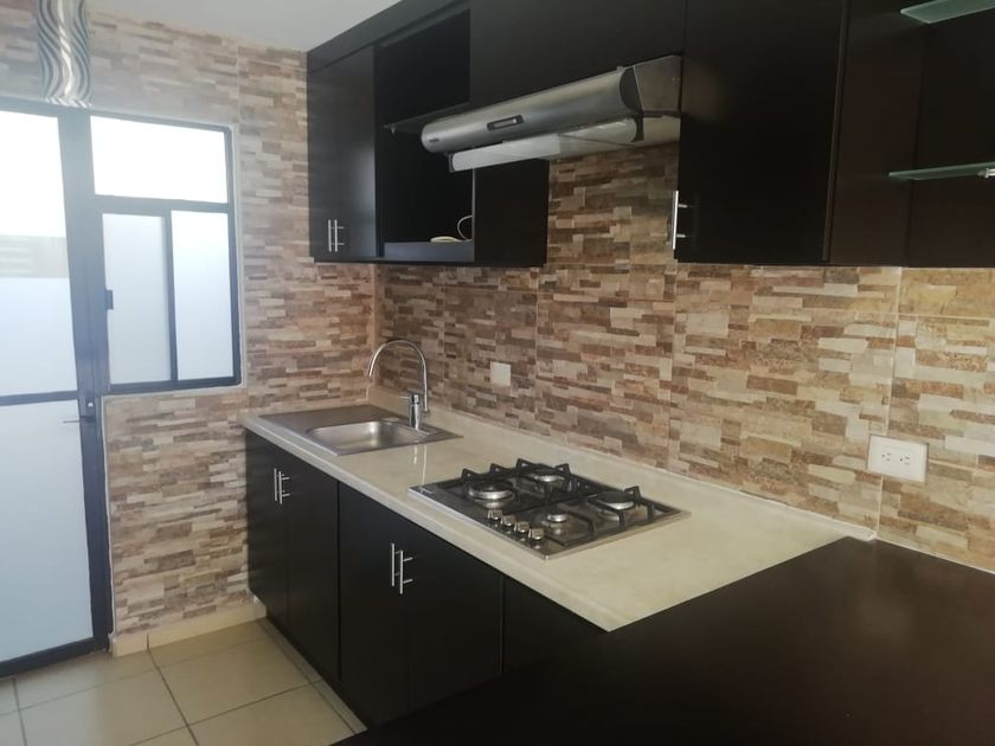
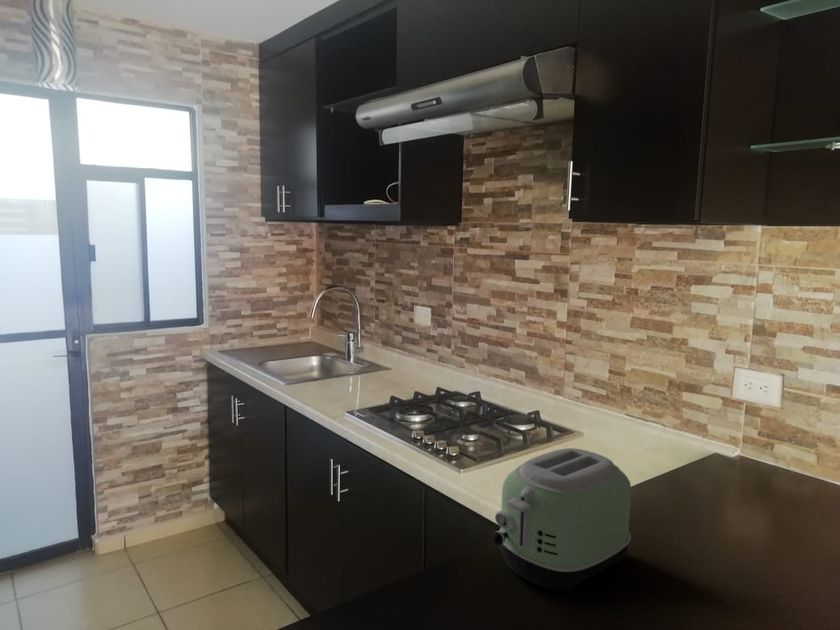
+ toaster (562, 513)
